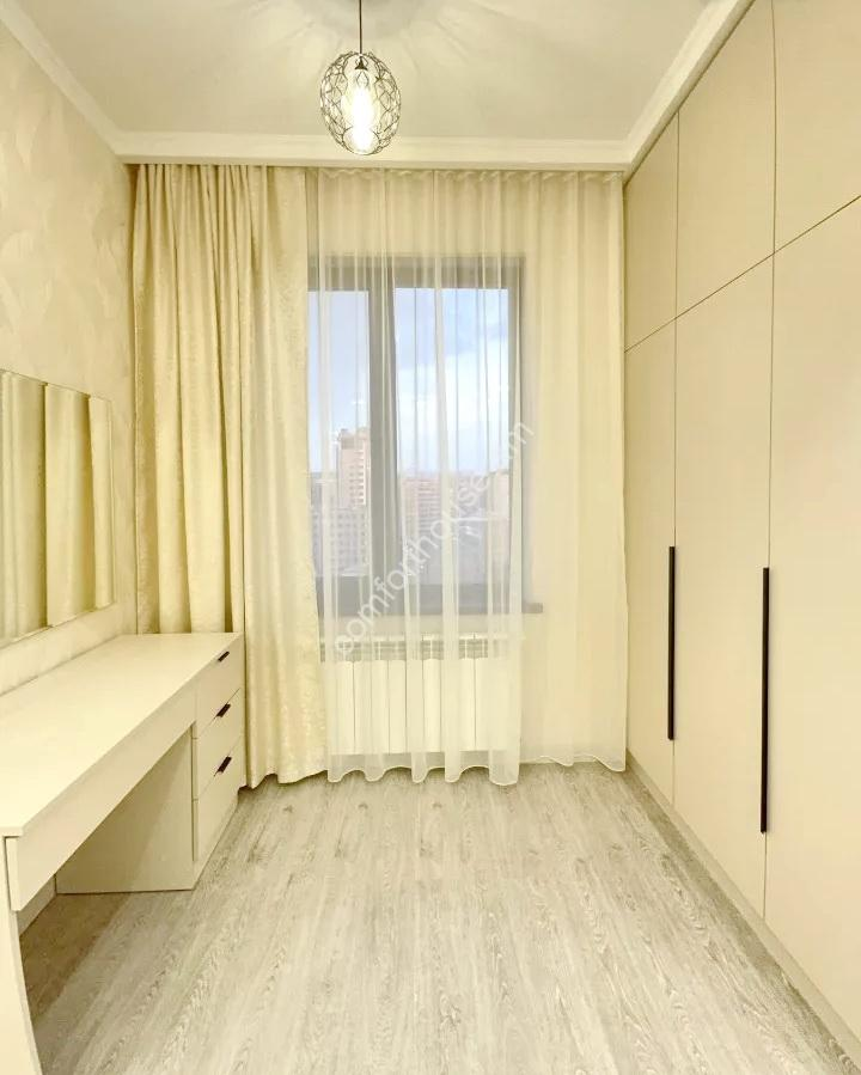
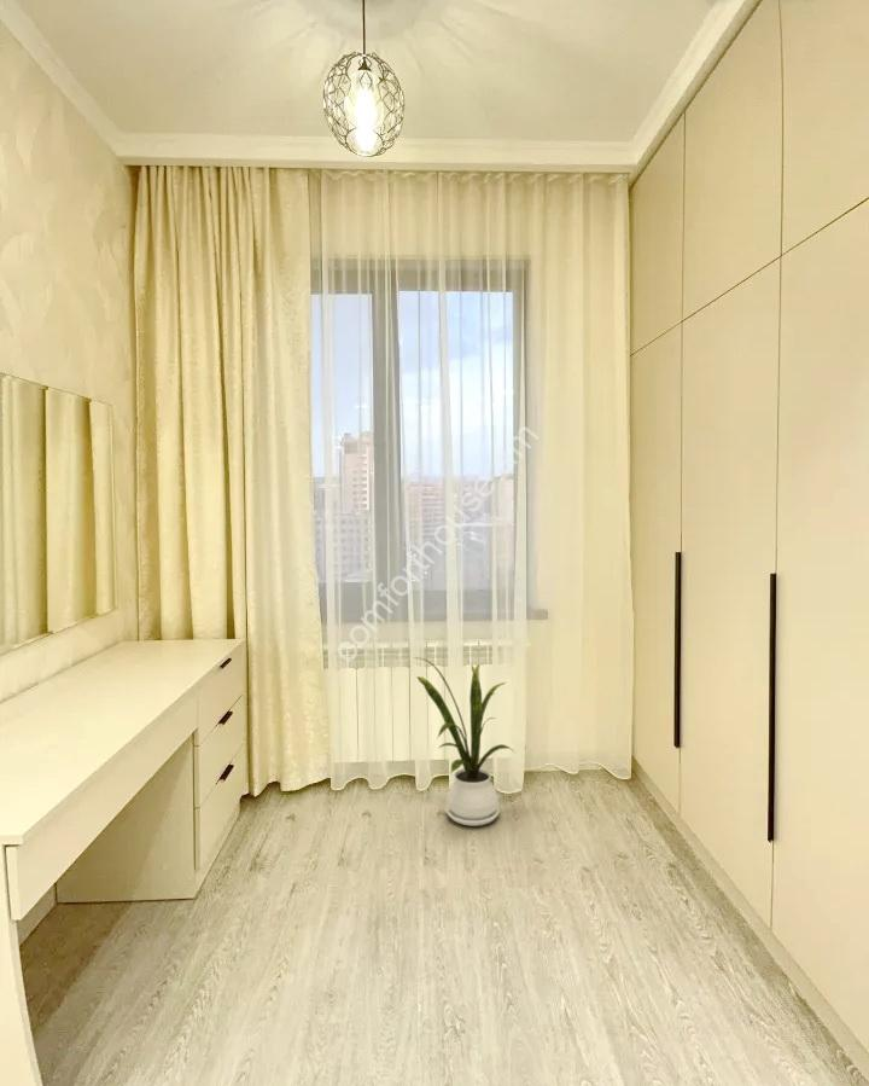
+ house plant (465, 733)
